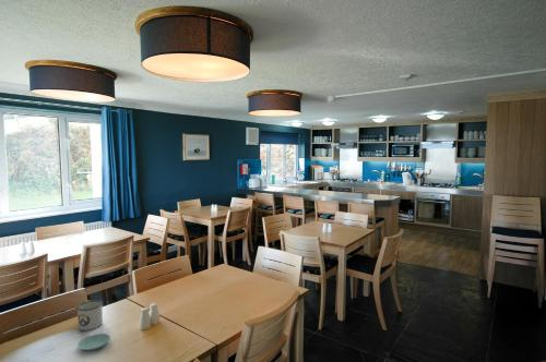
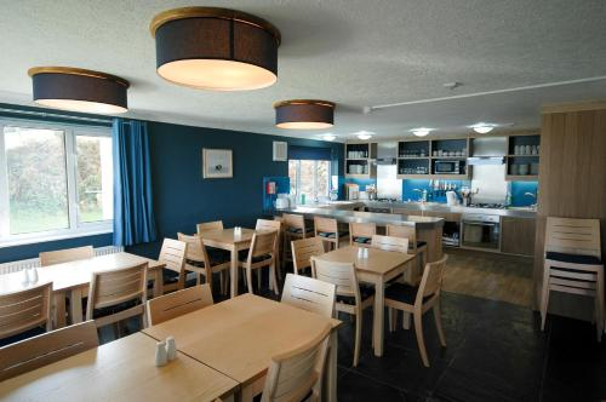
- mug (90, 313)
- saucer (94, 343)
